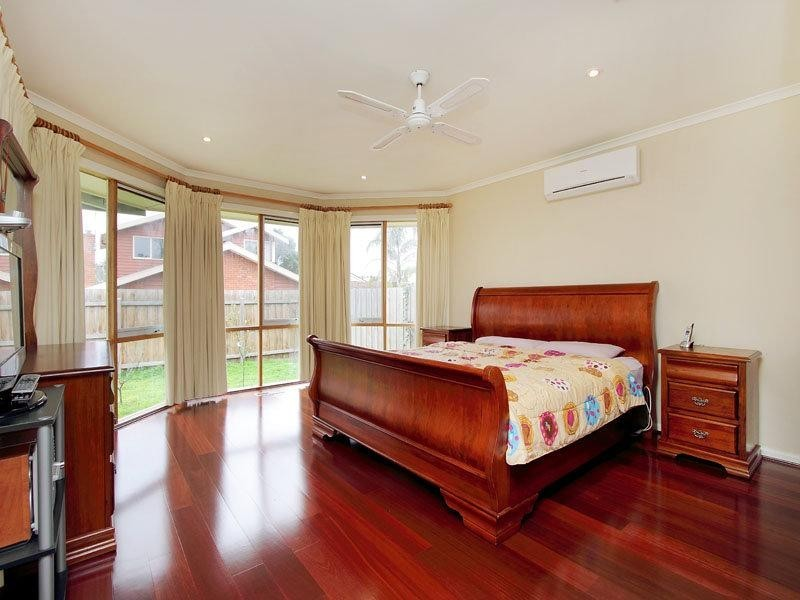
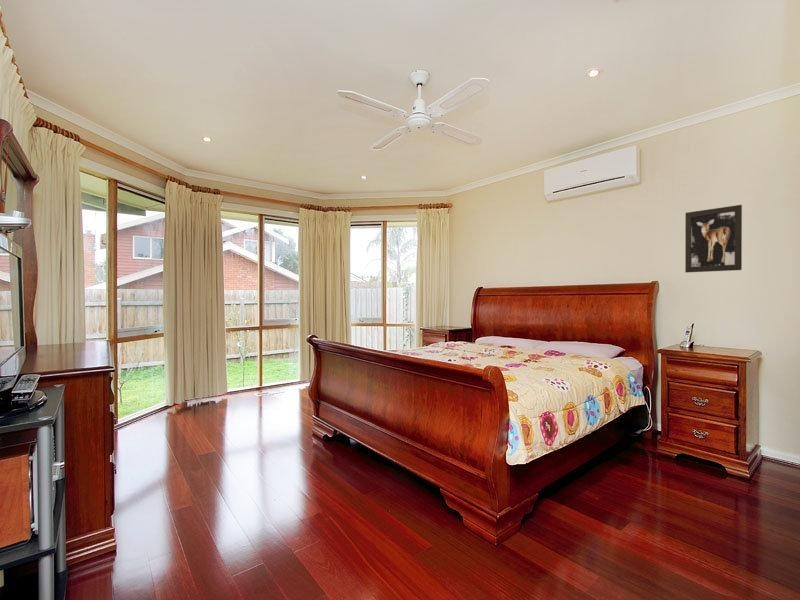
+ wall art (712, 240)
